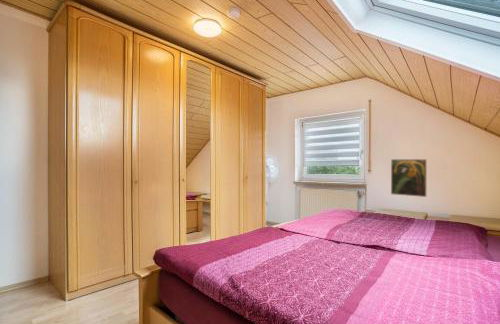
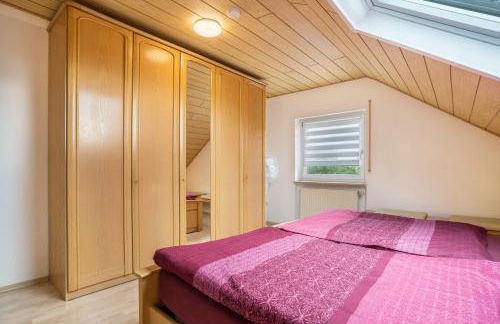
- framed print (408, 177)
